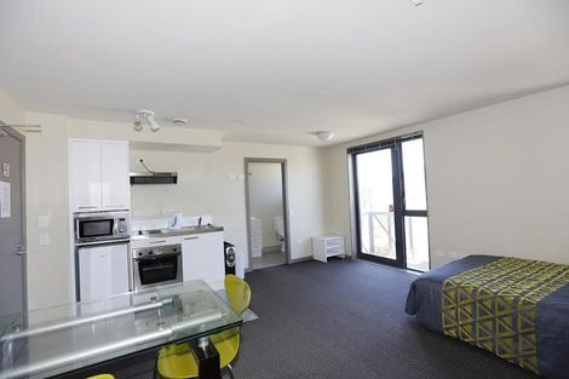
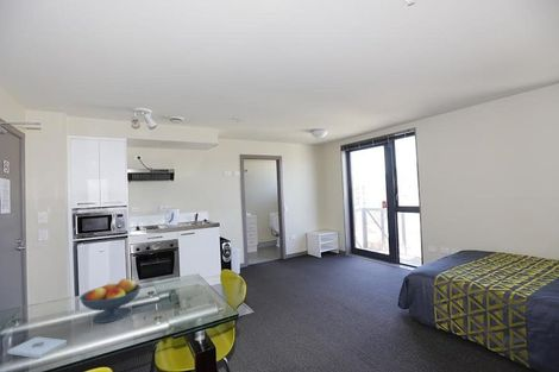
+ notepad (38, 346)
+ fruit bowl (112, 298)
